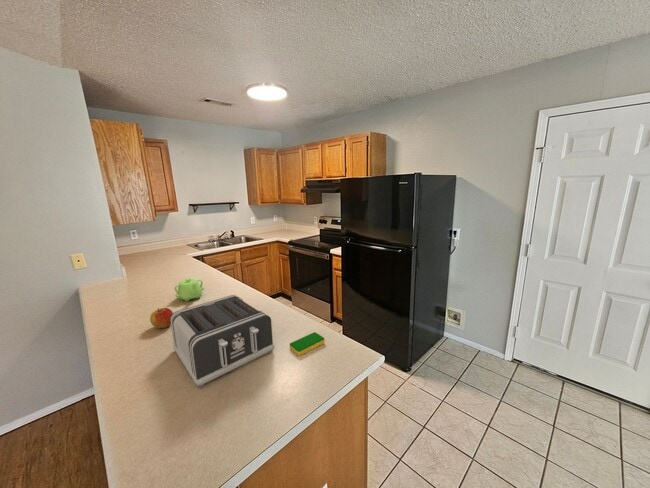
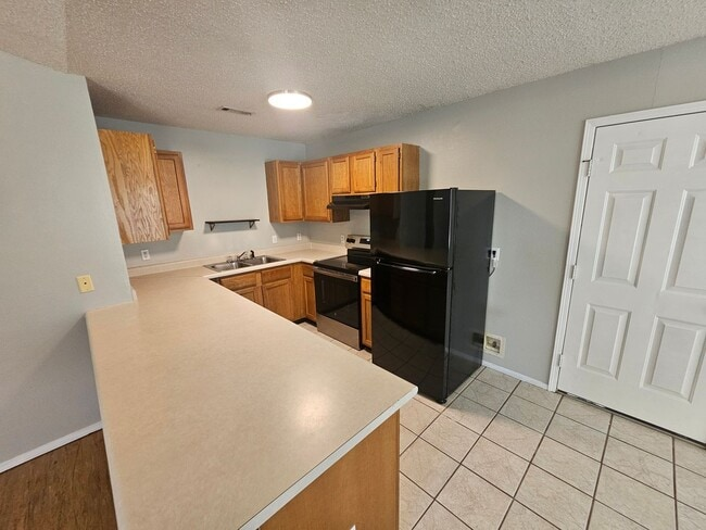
- teapot (190, 288)
- apple (162, 317)
- dish sponge (307, 343)
- toaster (223, 333)
